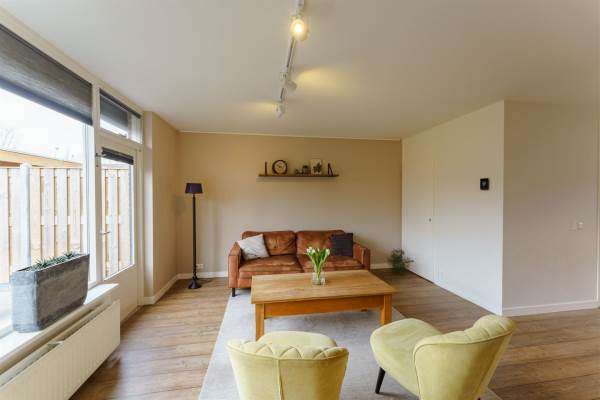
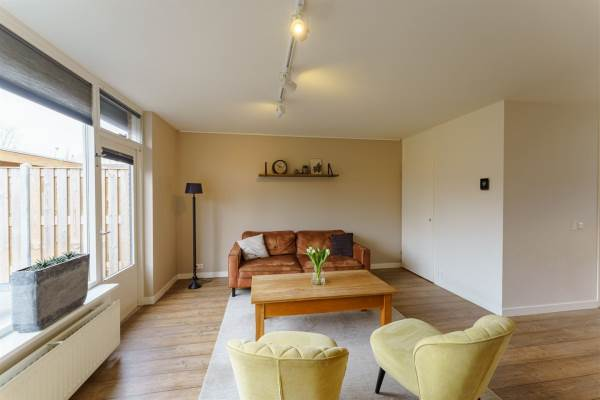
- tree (400, 260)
